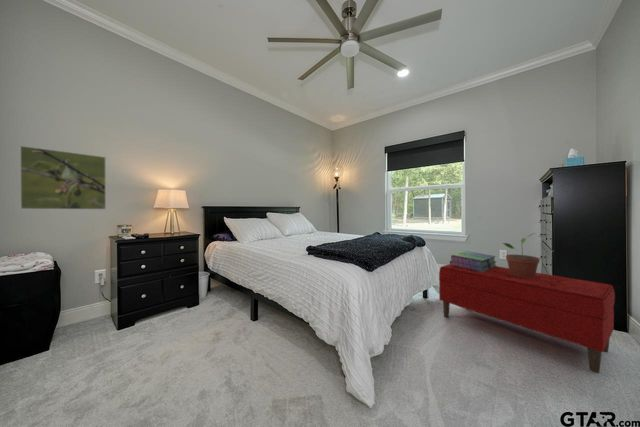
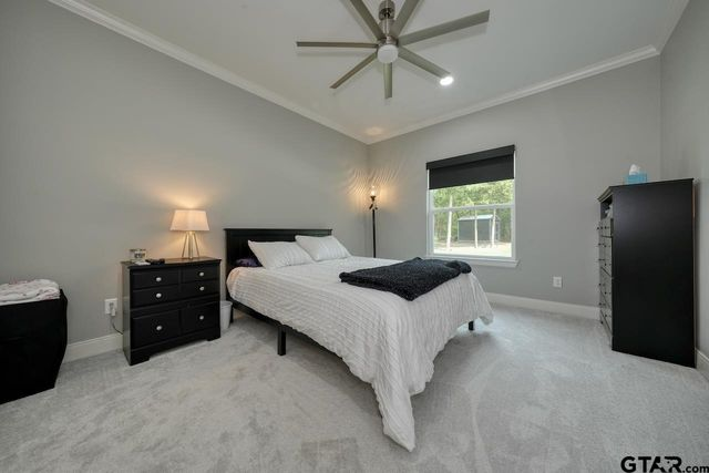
- bench (513, 302)
- potted plant (522, 253)
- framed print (66, 180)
- stack of books (472, 260)
